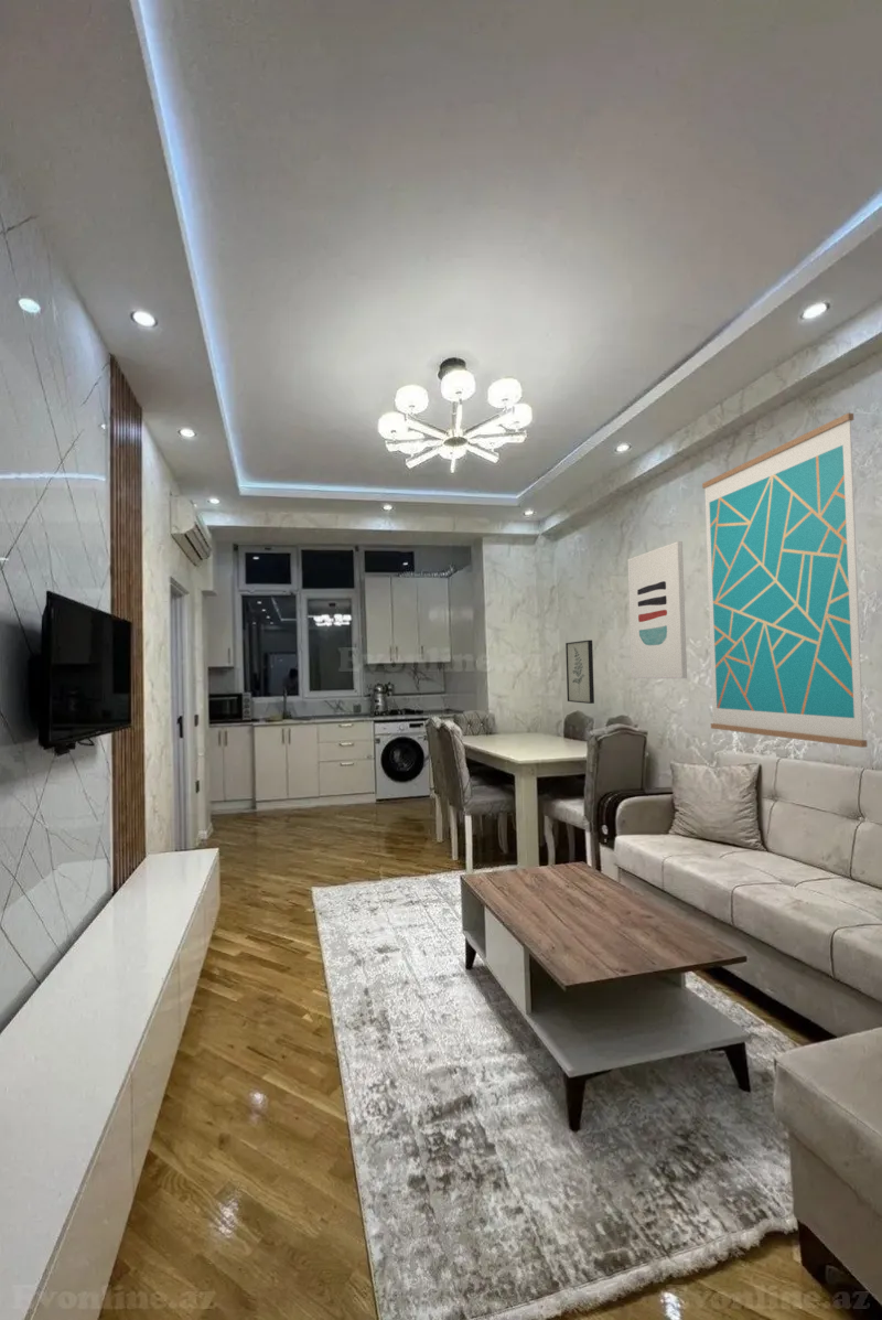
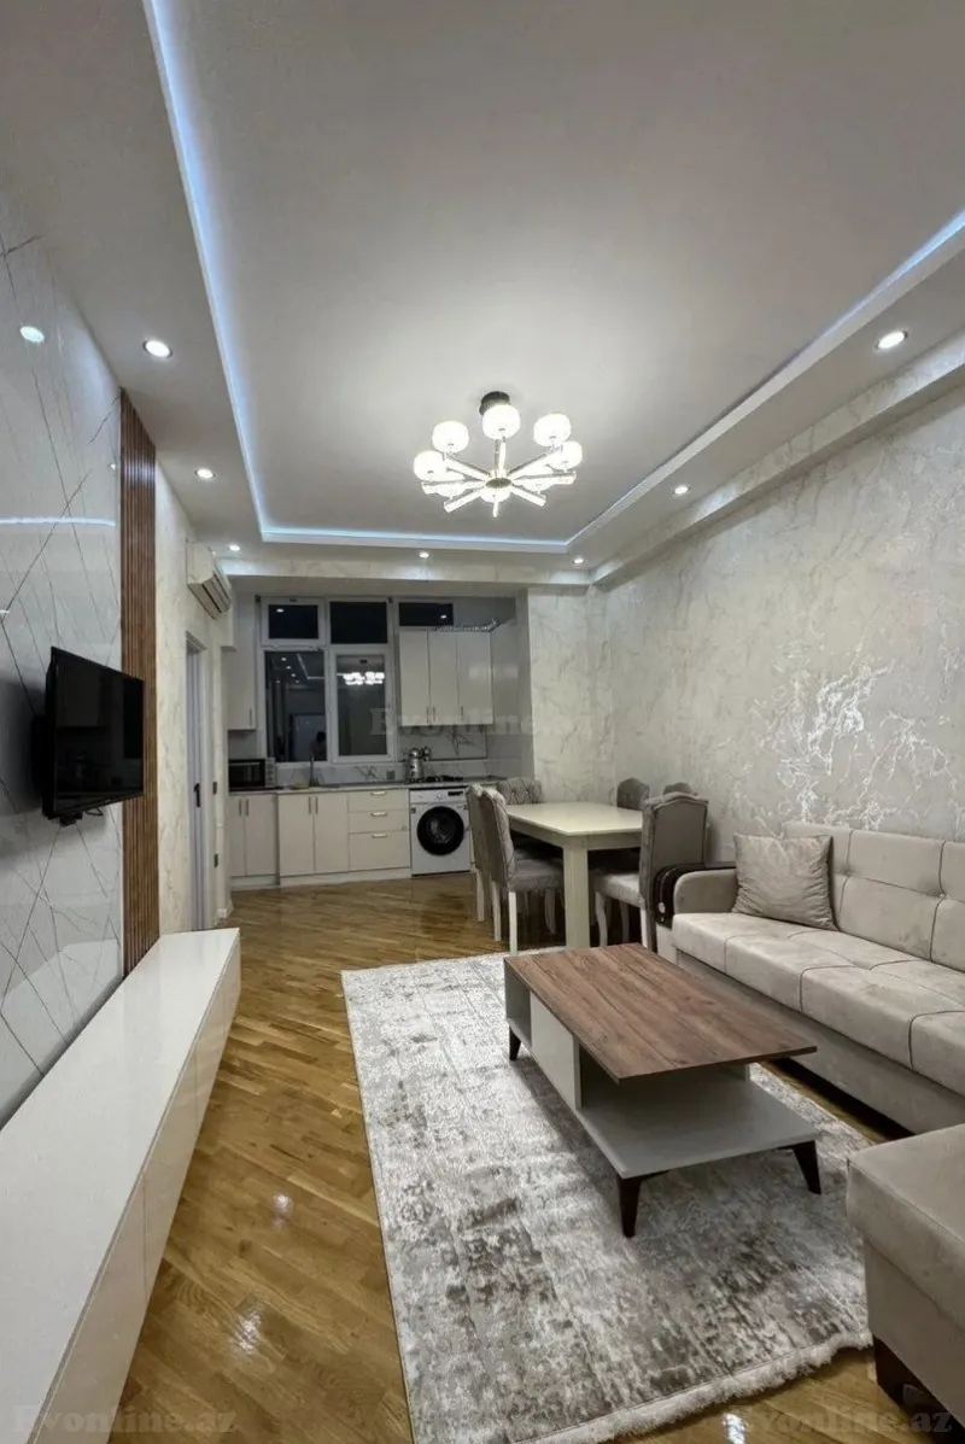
- wall art (655, 614)
- wall art (771, 593)
- wall art (579, 672)
